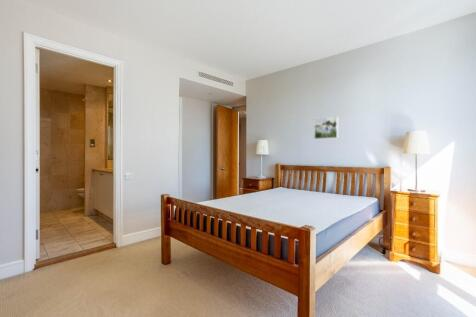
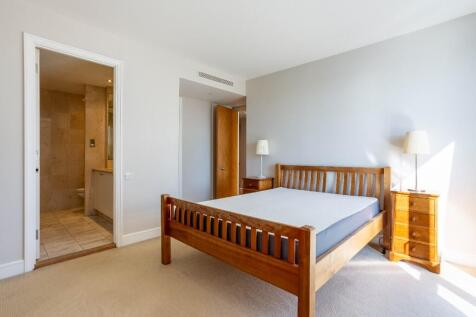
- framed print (326, 128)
